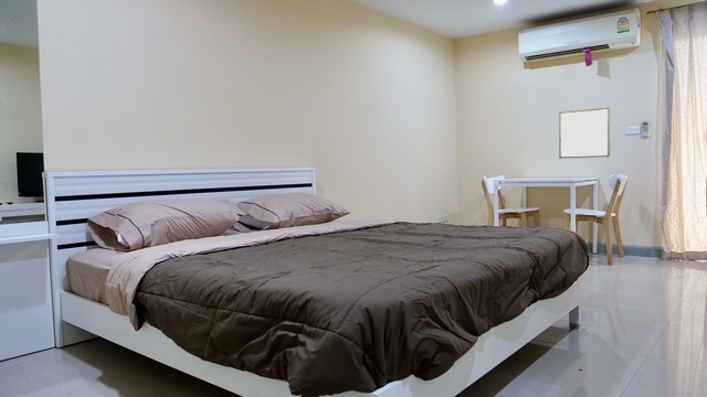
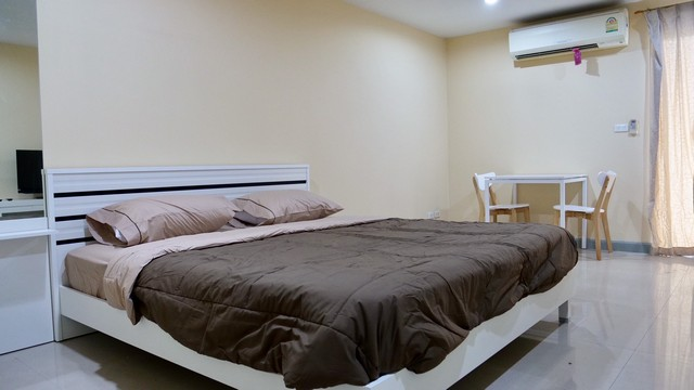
- wall art (583, 133)
